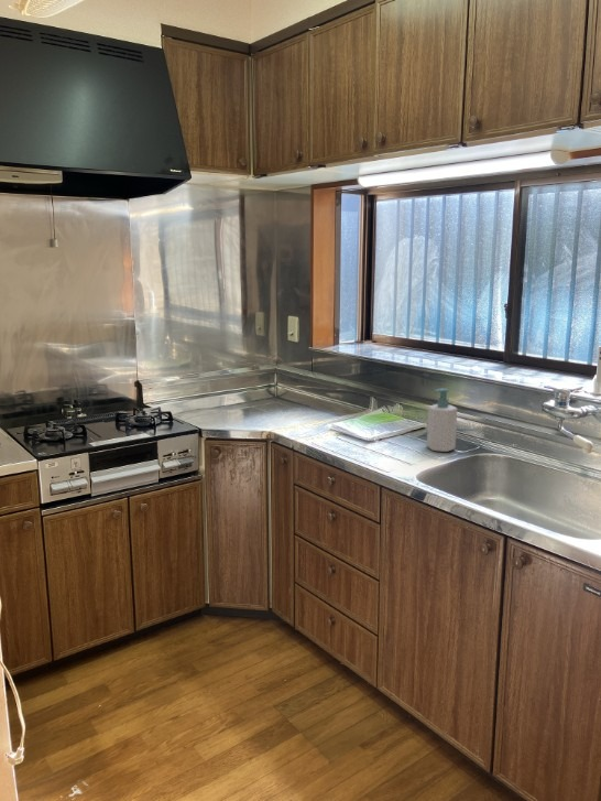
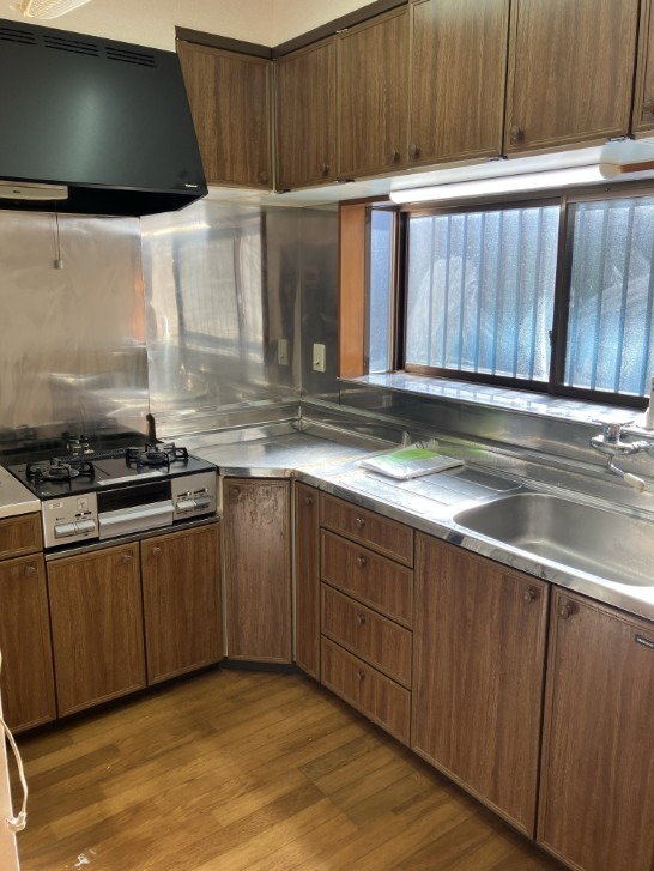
- soap bottle (441, 419)
